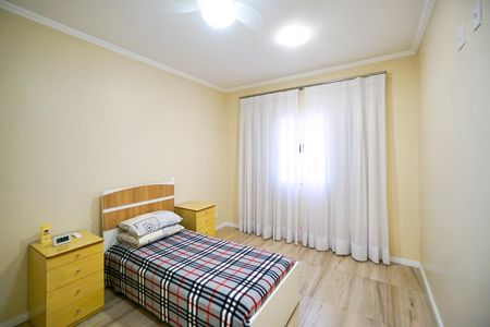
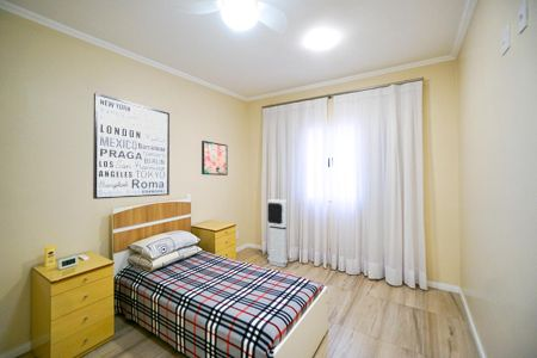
+ wall art (215, 159)
+ wall art (136, 150)
+ air purifier (280, 230)
